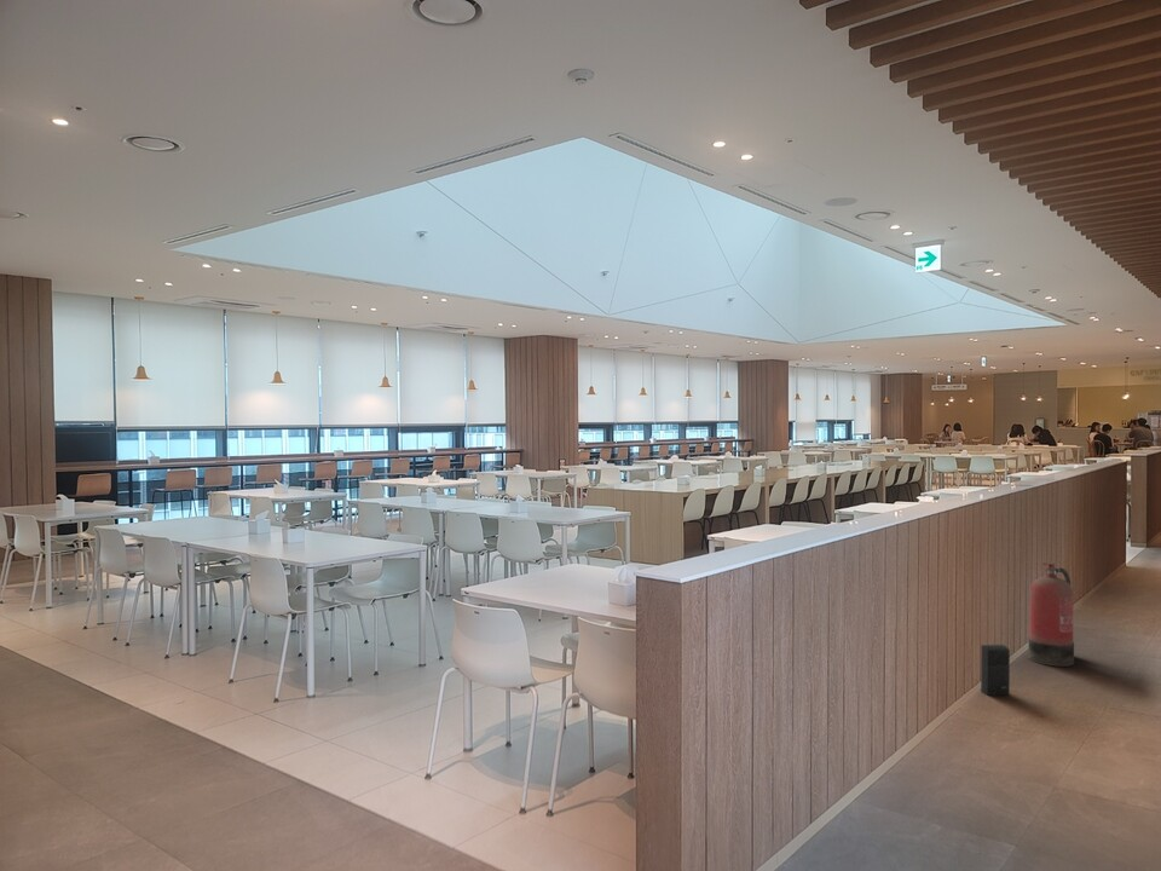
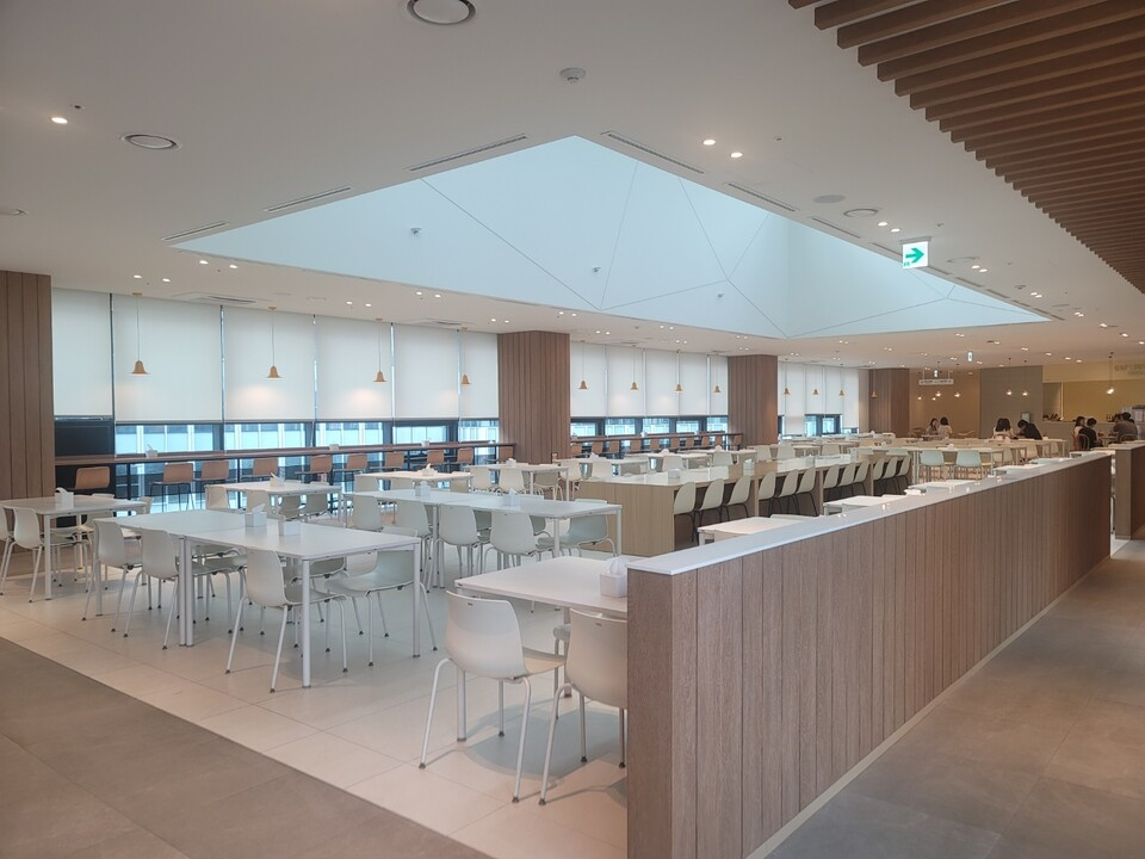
- speaker (994, 669)
- fire extinguisher (1052, 608)
